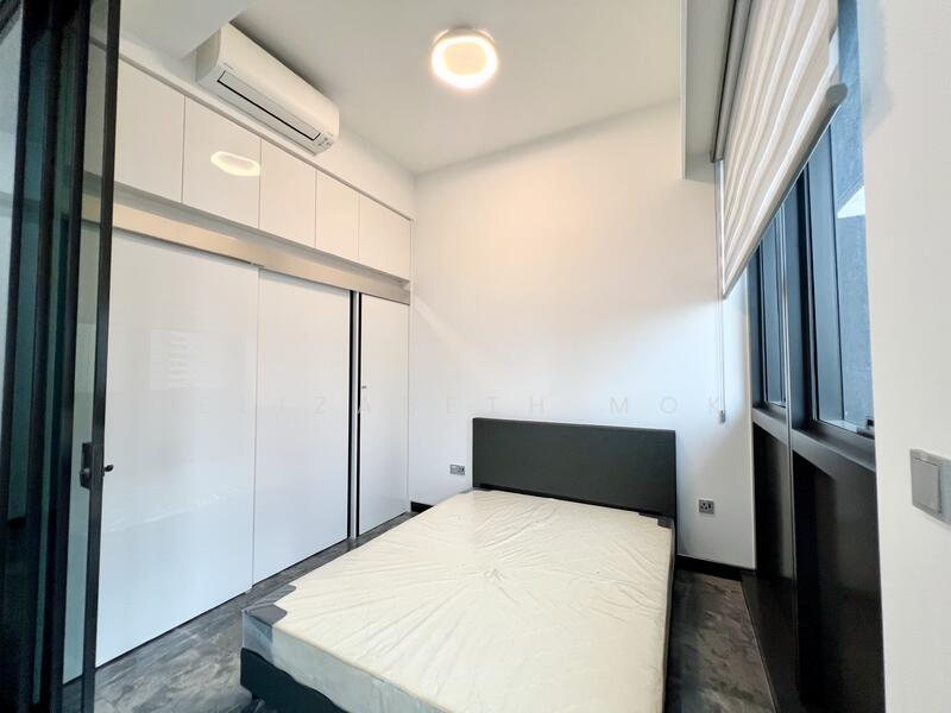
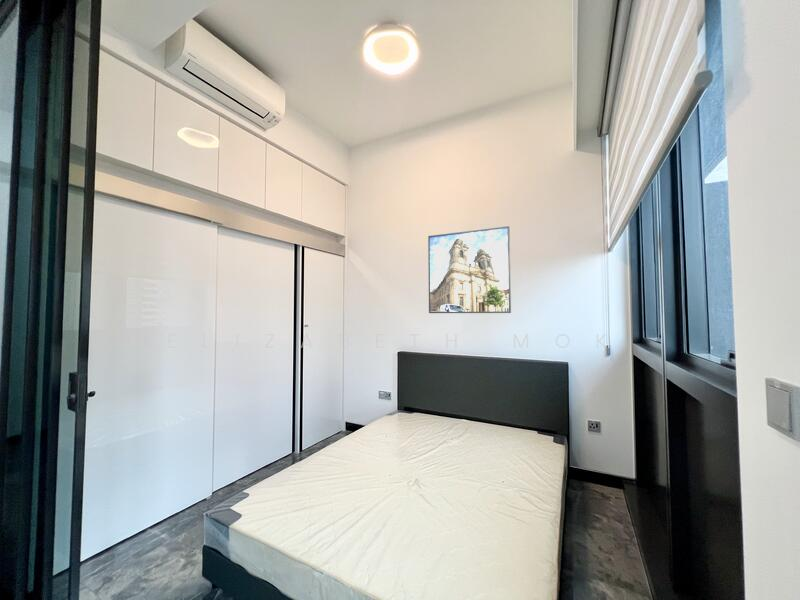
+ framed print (467, 272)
